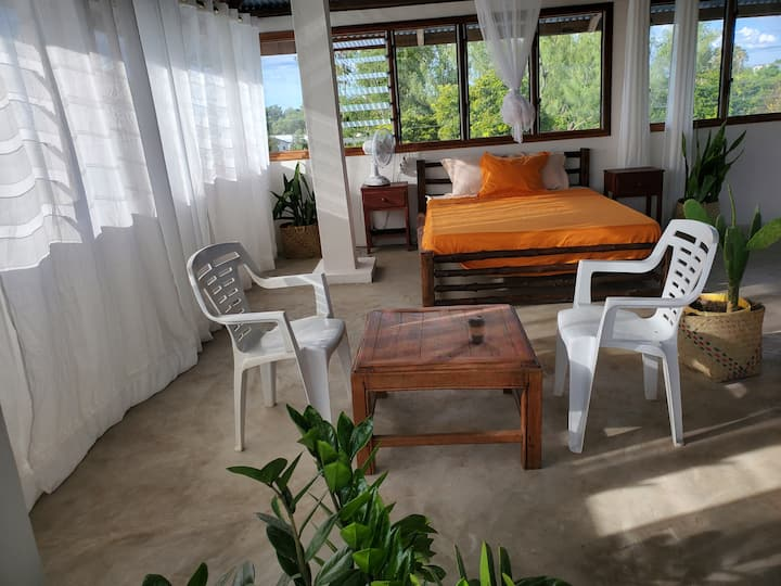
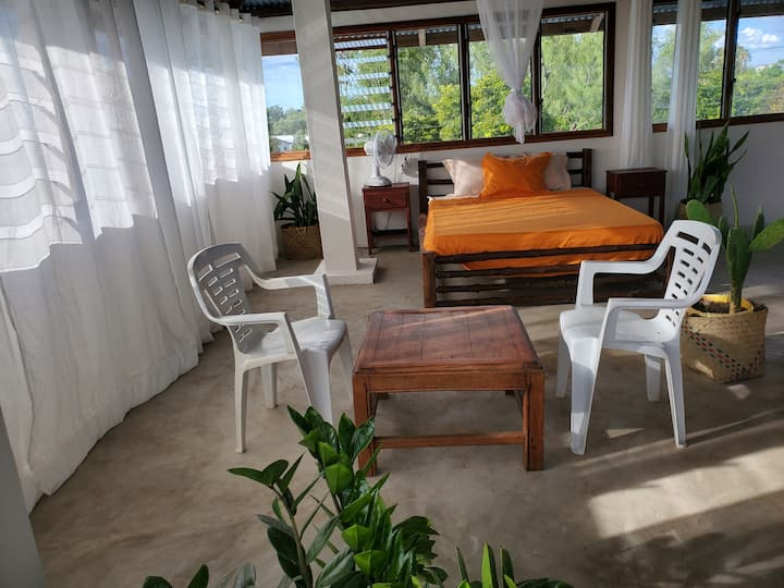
- coffee cup (477, 329)
